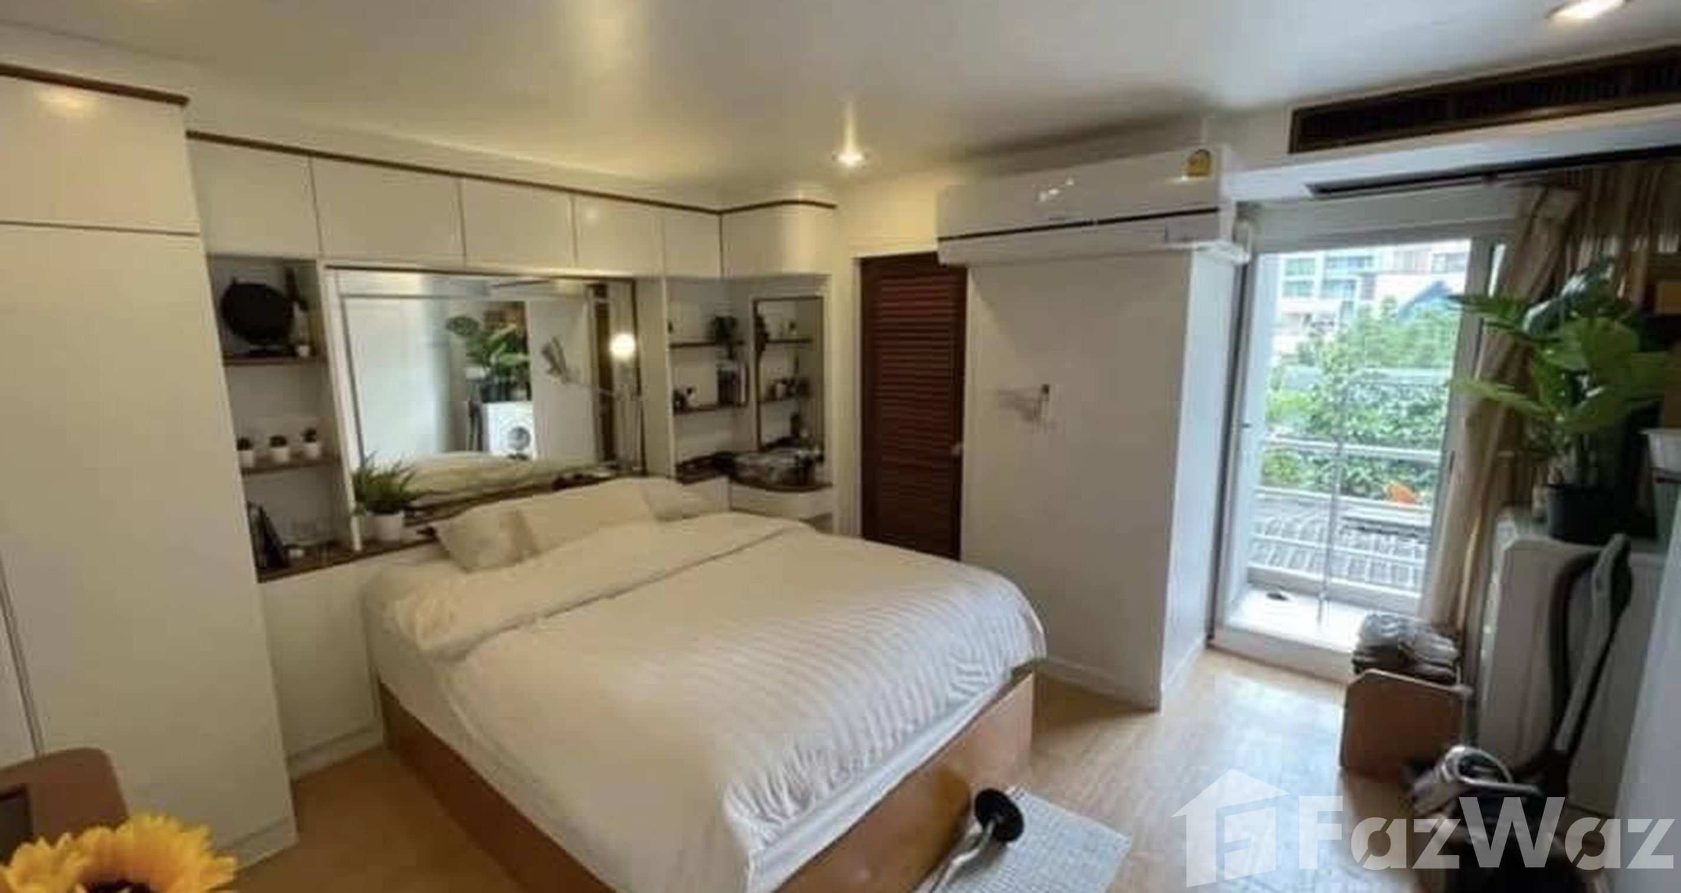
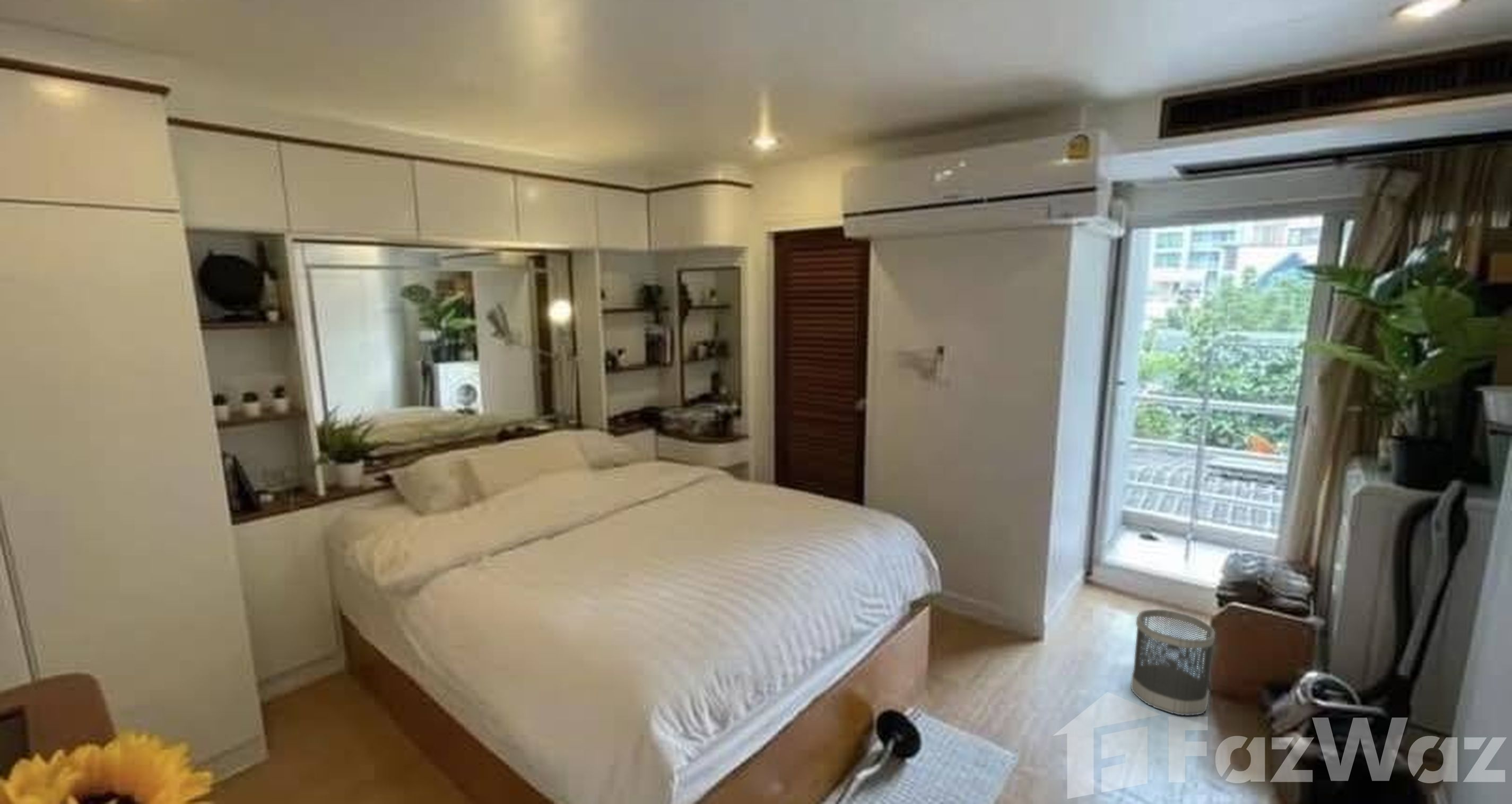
+ wastebasket (1171, 660)
